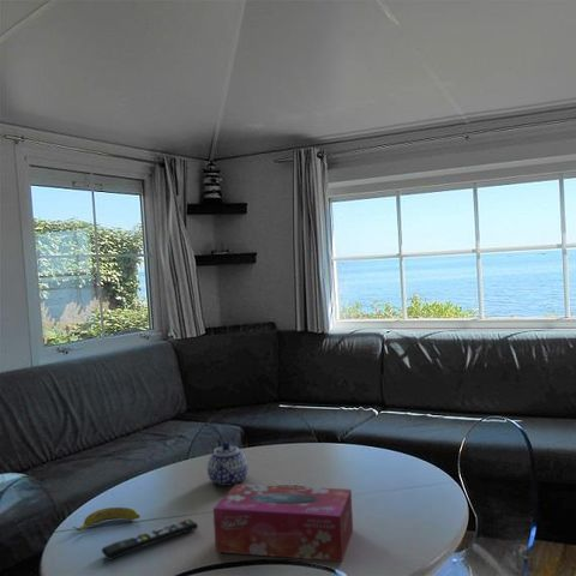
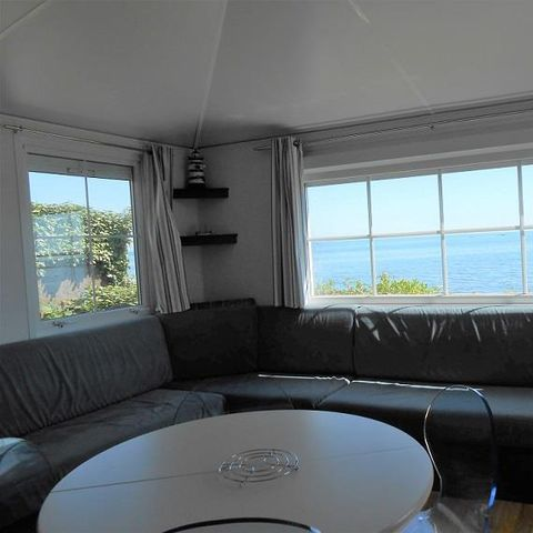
- banana (108, 518)
- remote control (151, 538)
- tissue box (284, 520)
- teapot (227, 461)
